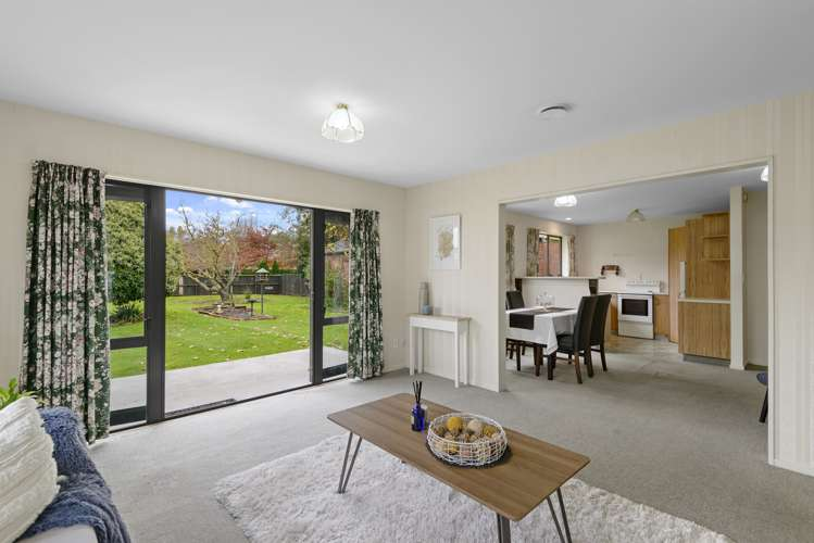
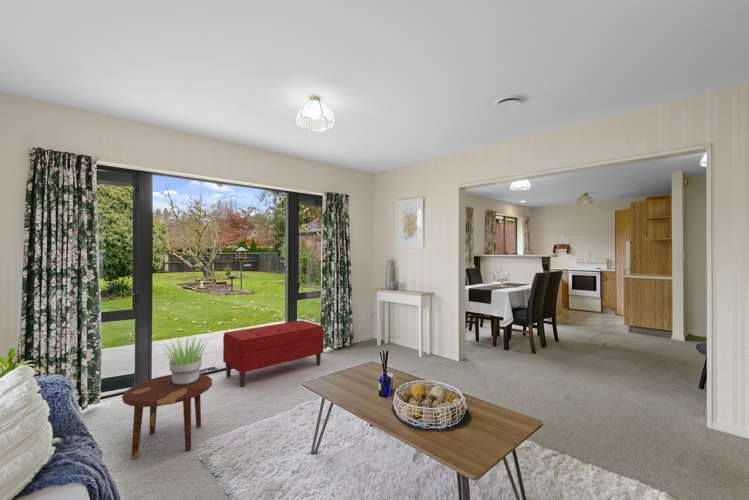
+ bench (275, 349)
+ side table (168, 404)
+ potted plant (185, 361)
